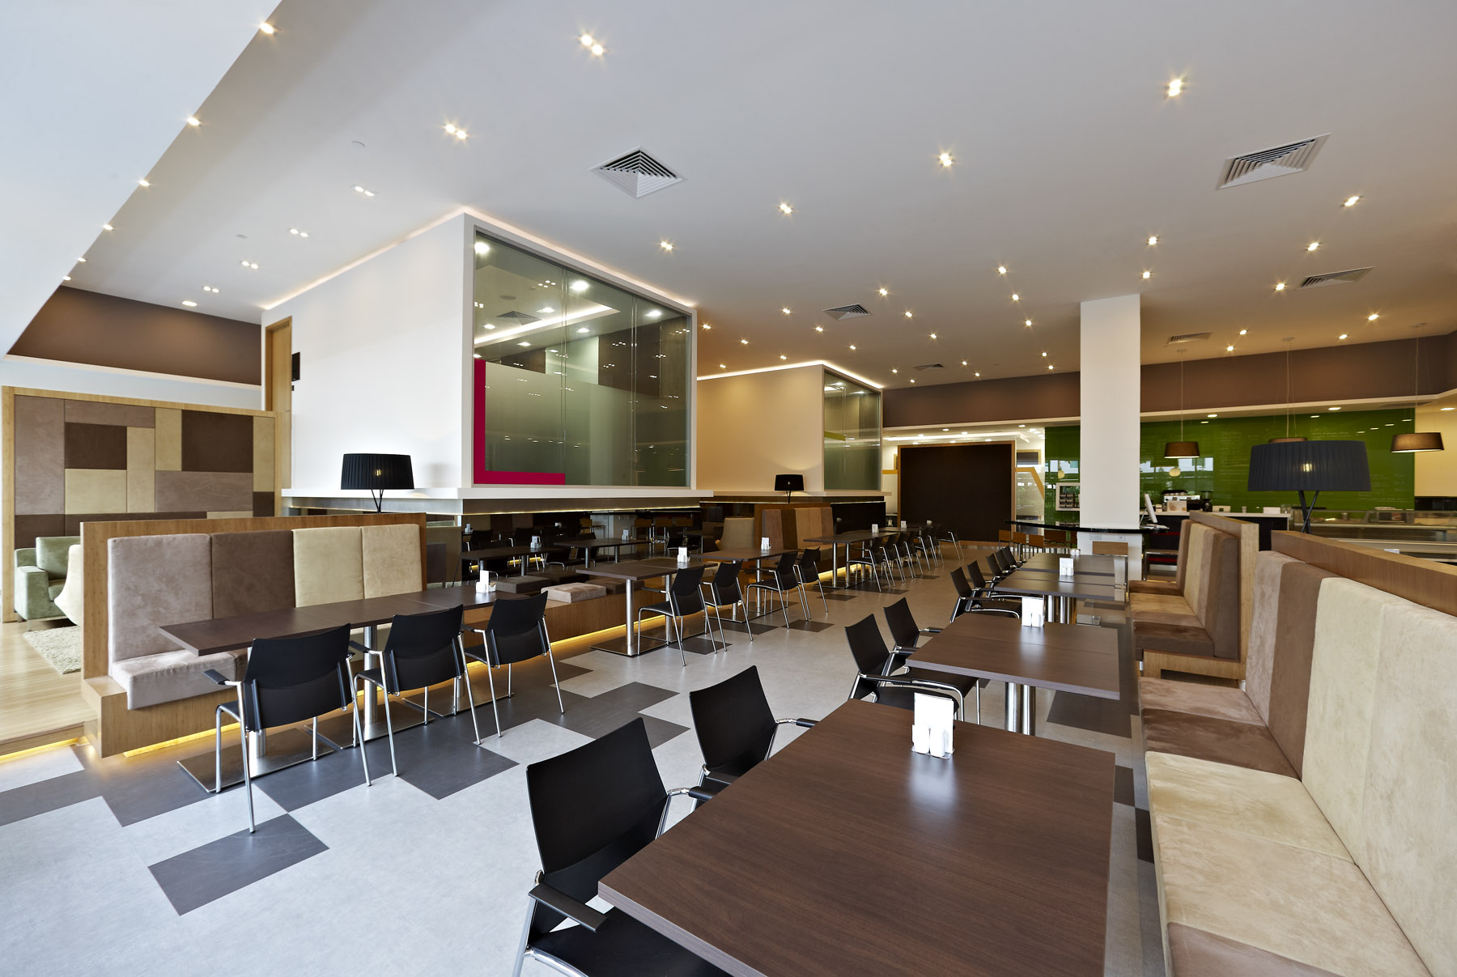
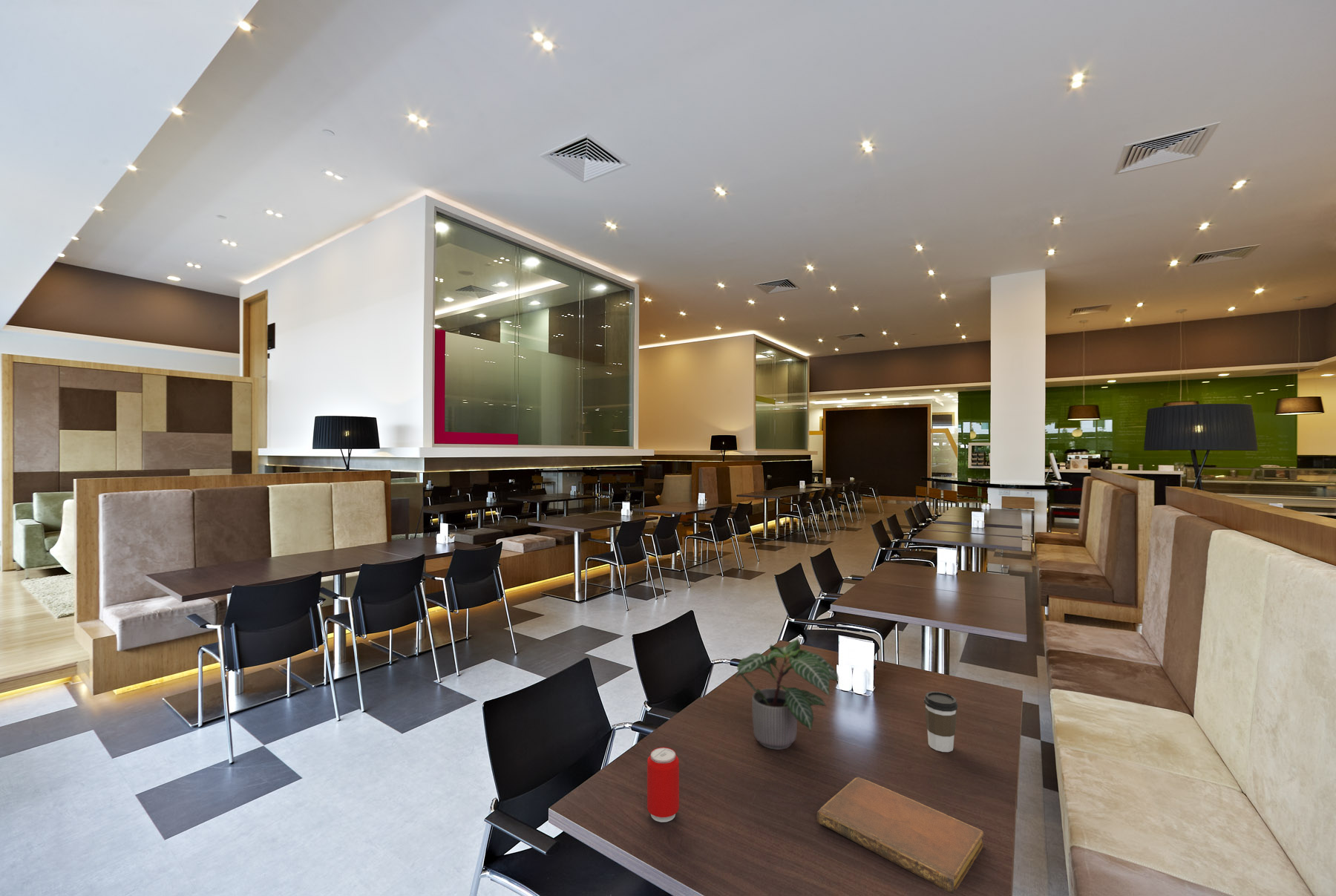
+ notebook (898, 827)
+ potted plant (786, 694)
+ beverage can (663, 784)
+ coffee cup (940, 722)
